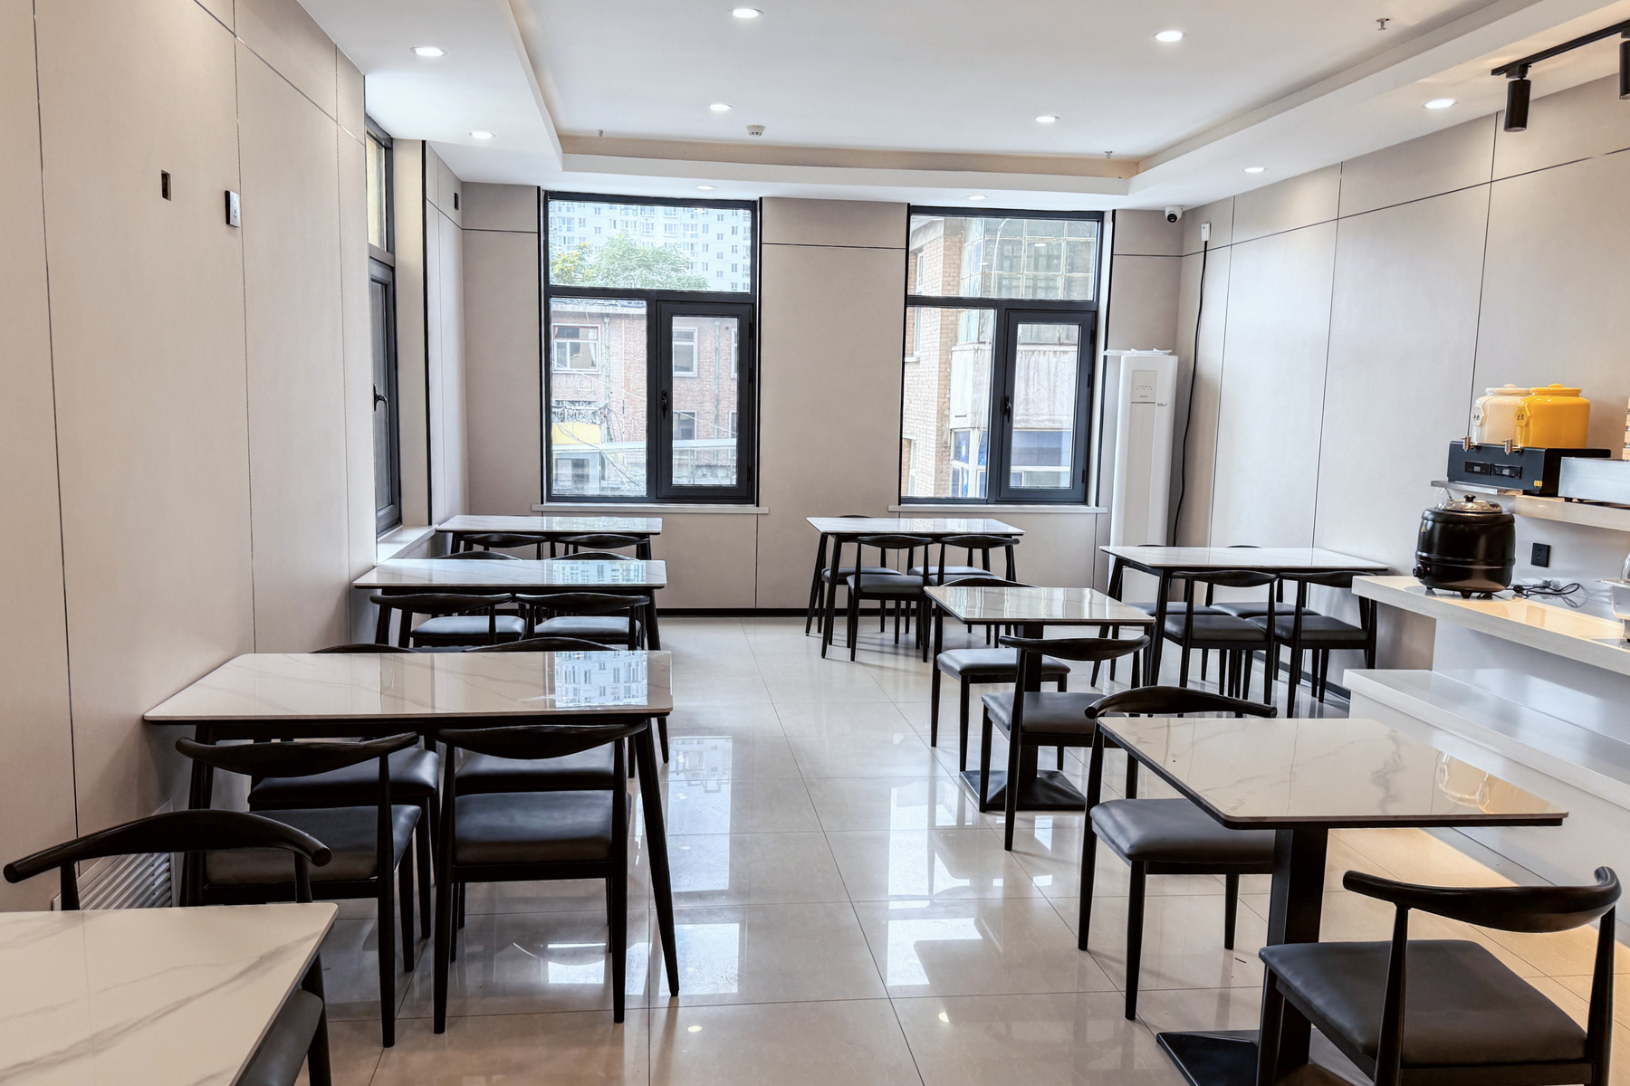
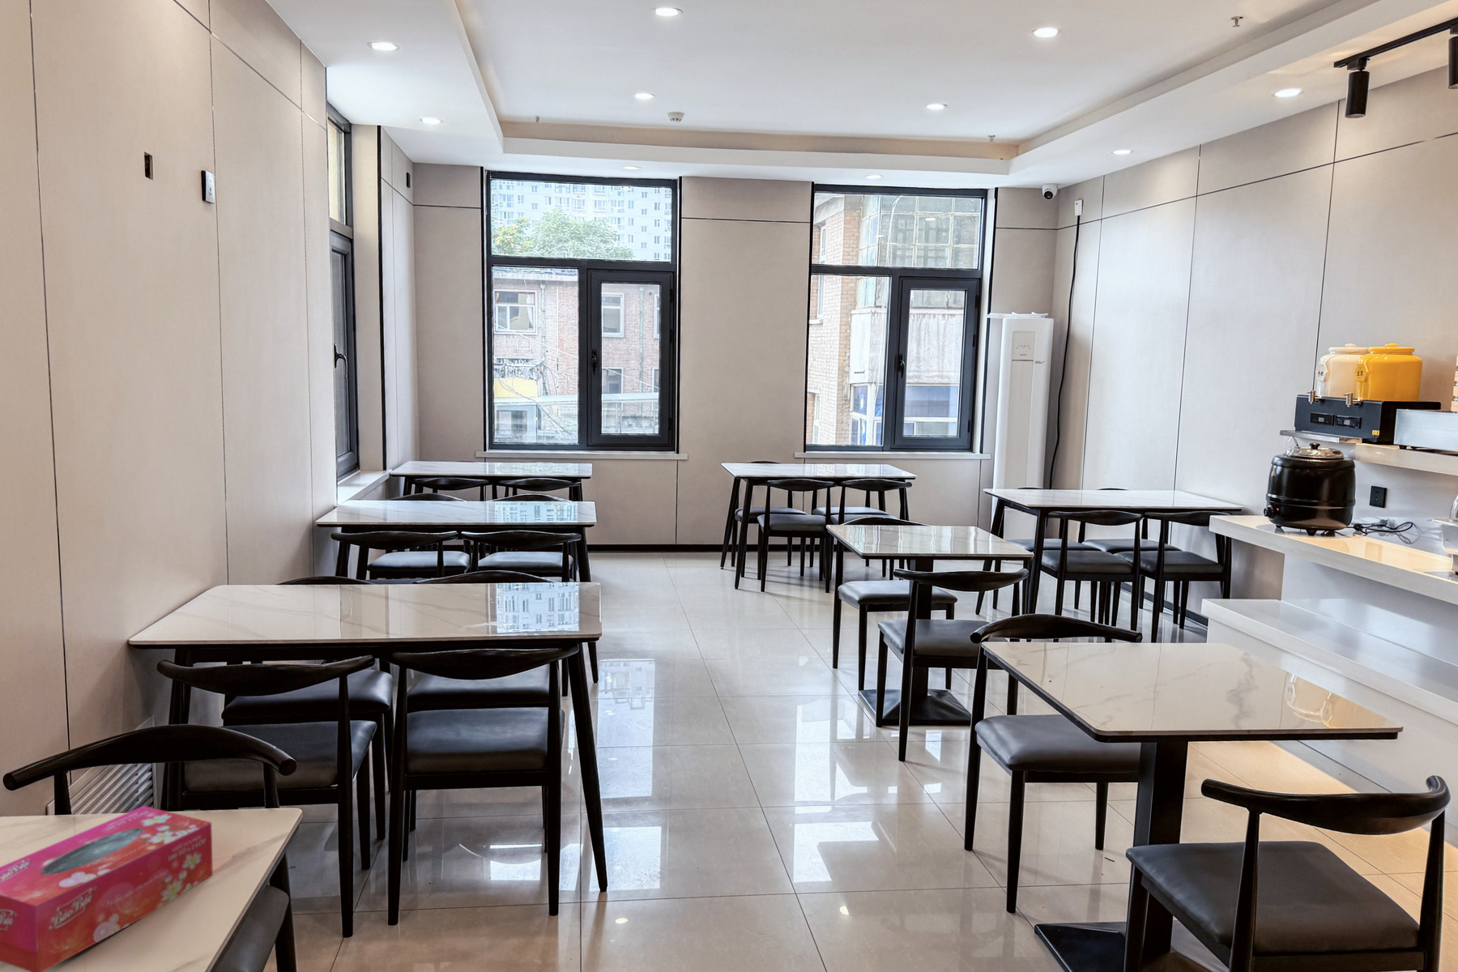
+ tissue box (97, 881)
